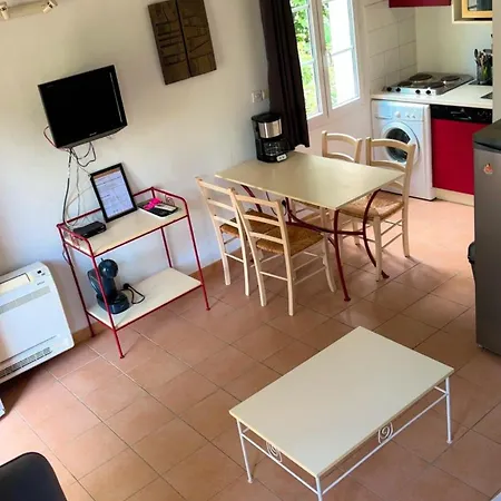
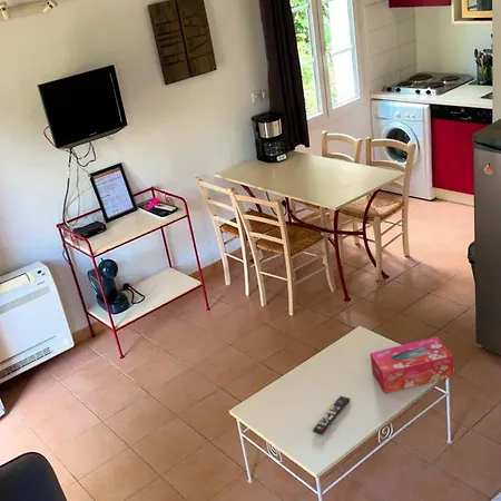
+ remote control (332, 414)
+ tissue box (411, 364)
